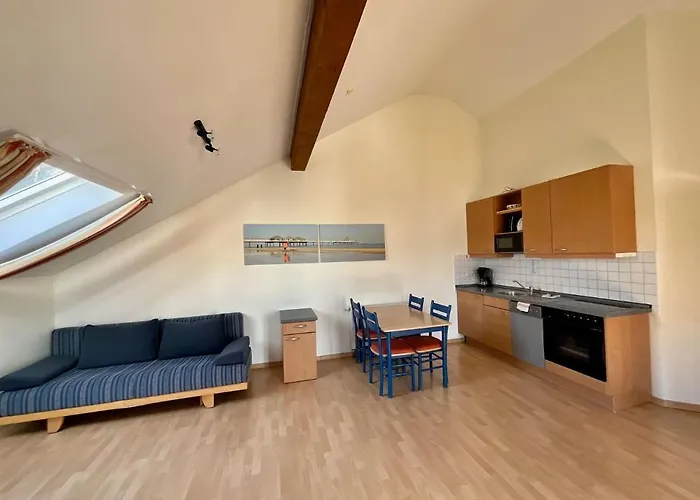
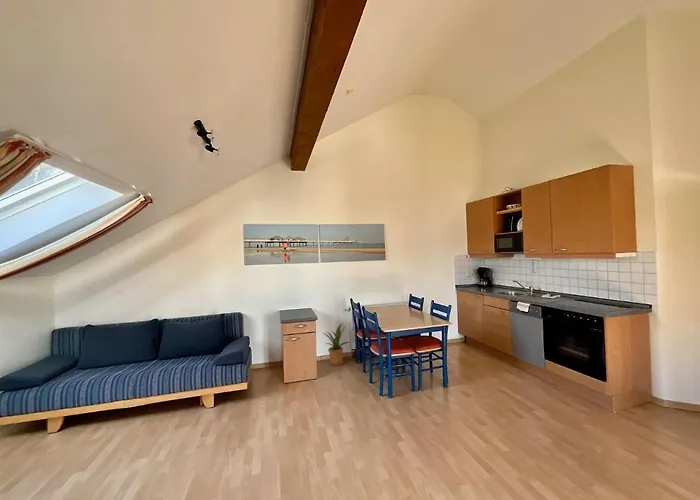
+ house plant (334, 343)
